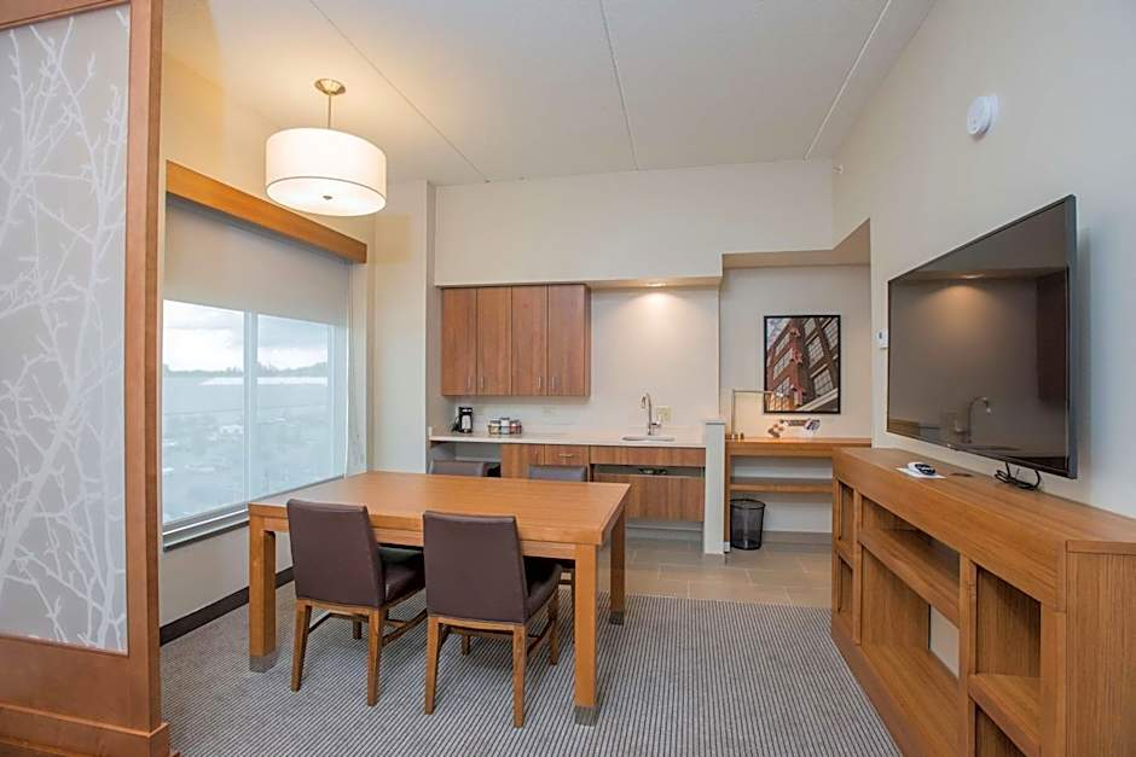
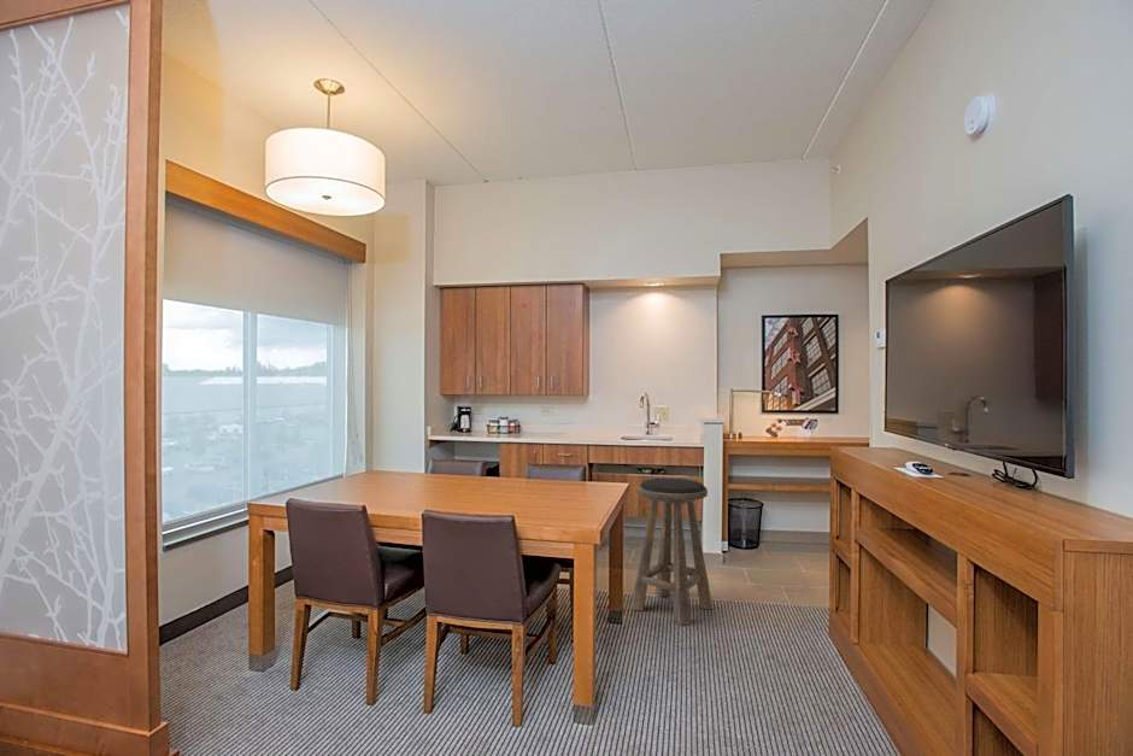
+ stool (670, 545)
